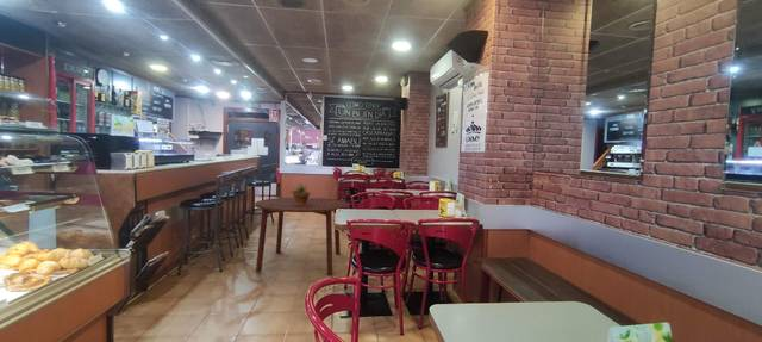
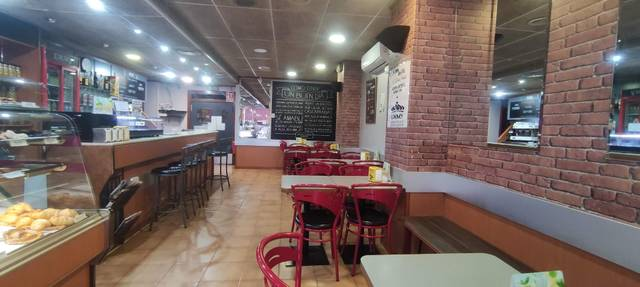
- dining table (281, 232)
- potted plant (301, 193)
